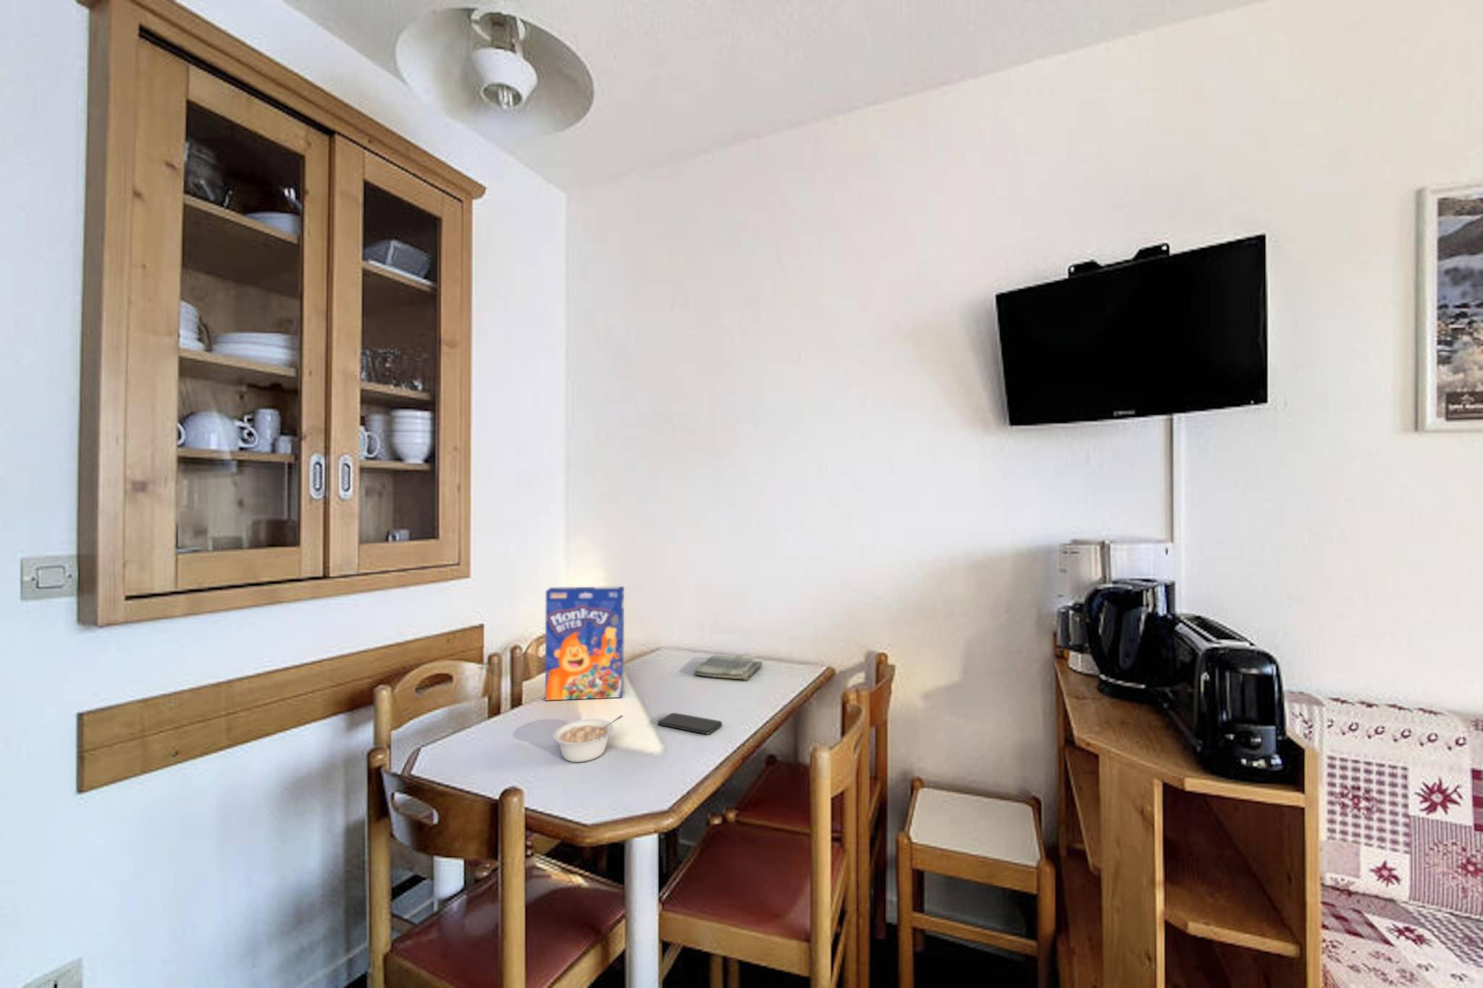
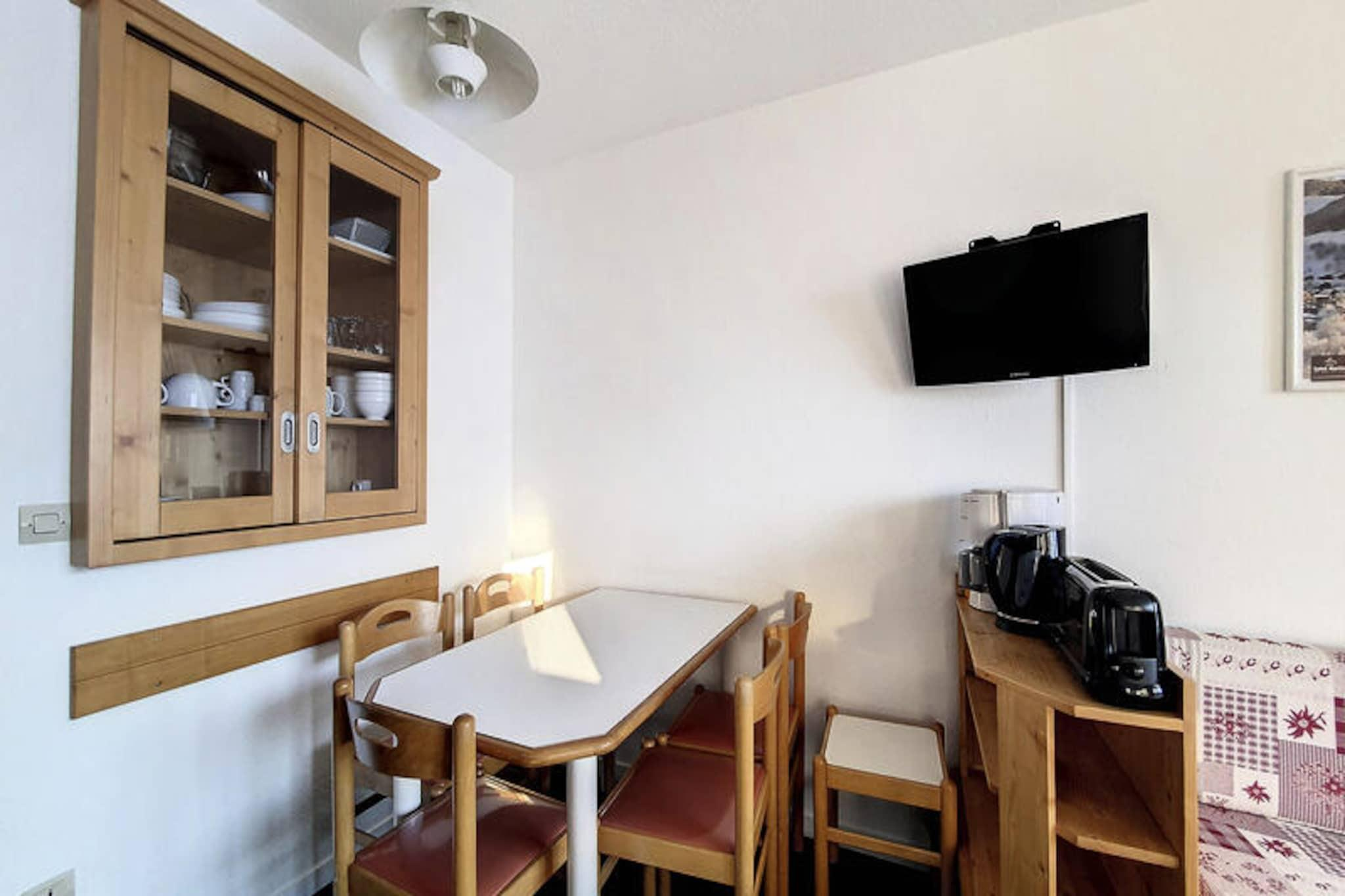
- legume (585, 739)
- cereal box (585, 642)
- dish towel (729, 665)
- smartphone (689, 722)
